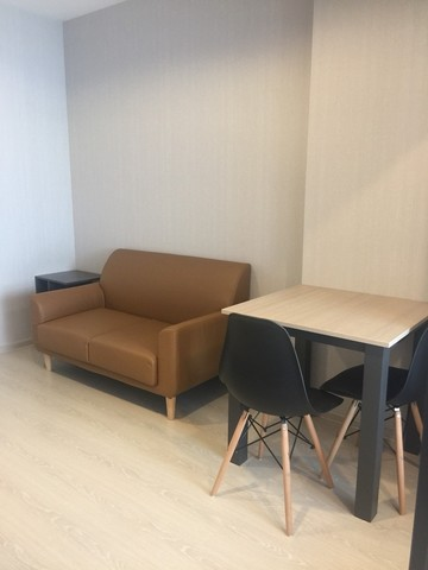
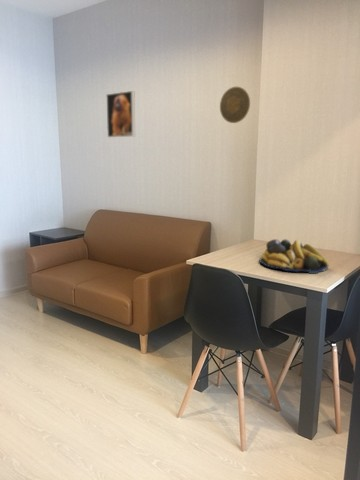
+ decorative plate (233, 104)
+ fruit bowl (293, 252)
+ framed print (120, 115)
